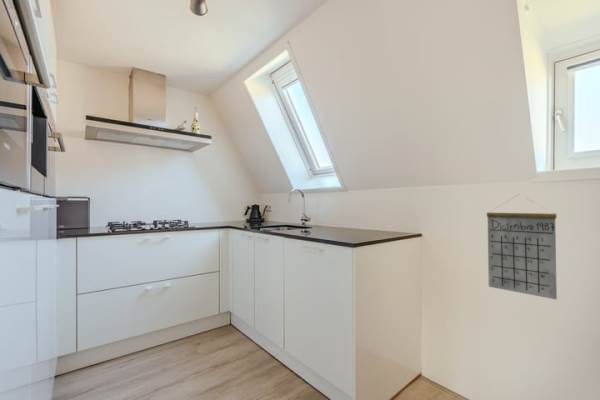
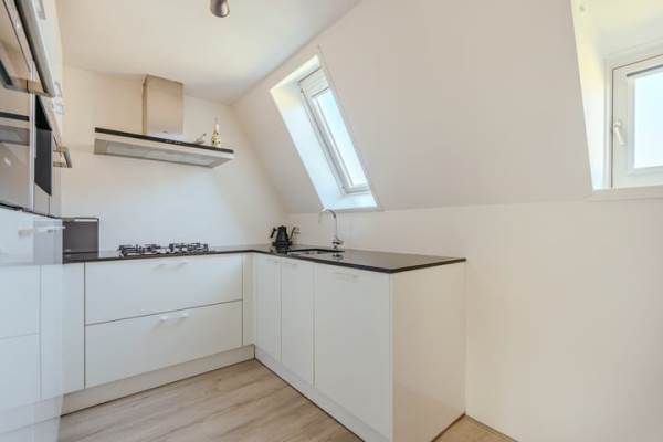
- calendar (519, 243)
